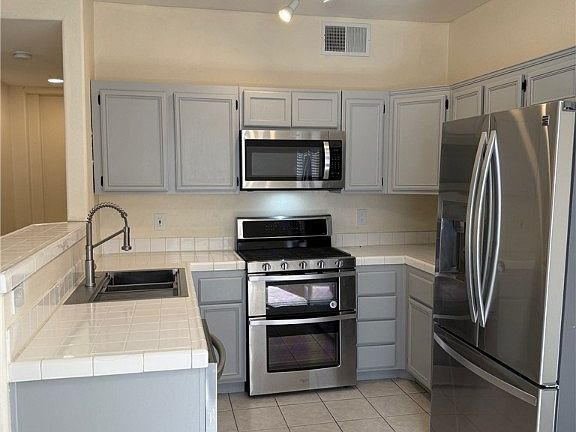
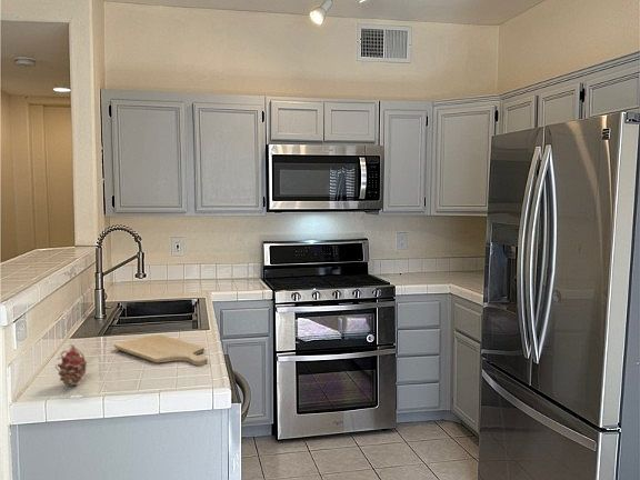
+ chopping board (168, 350)
+ fruit (70, 363)
